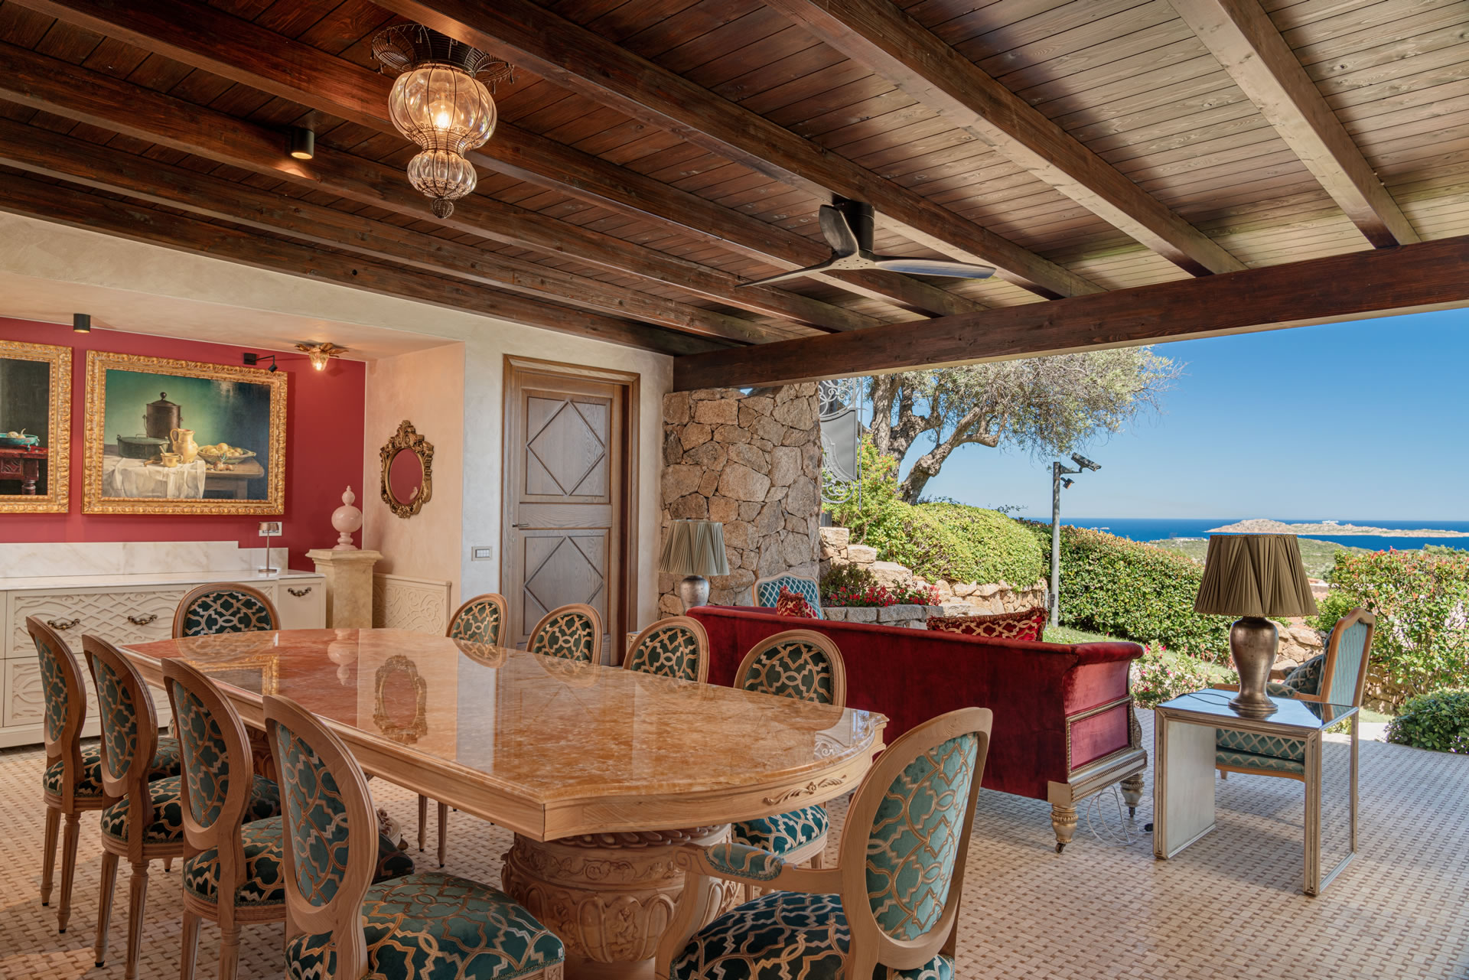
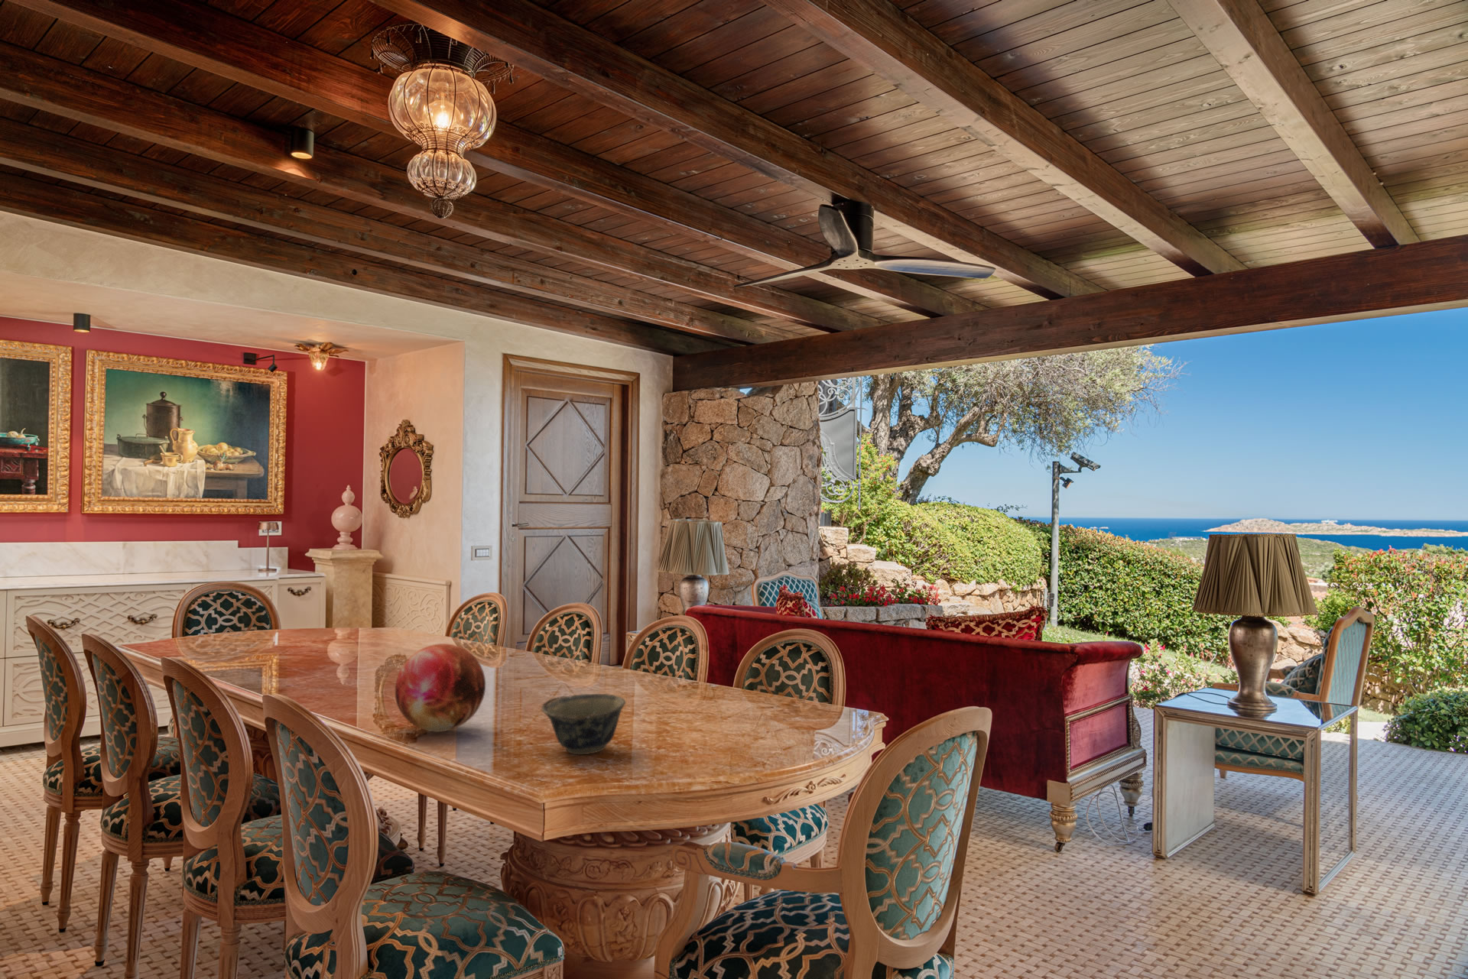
+ bowl (584, 726)
+ decorative orb (441, 687)
